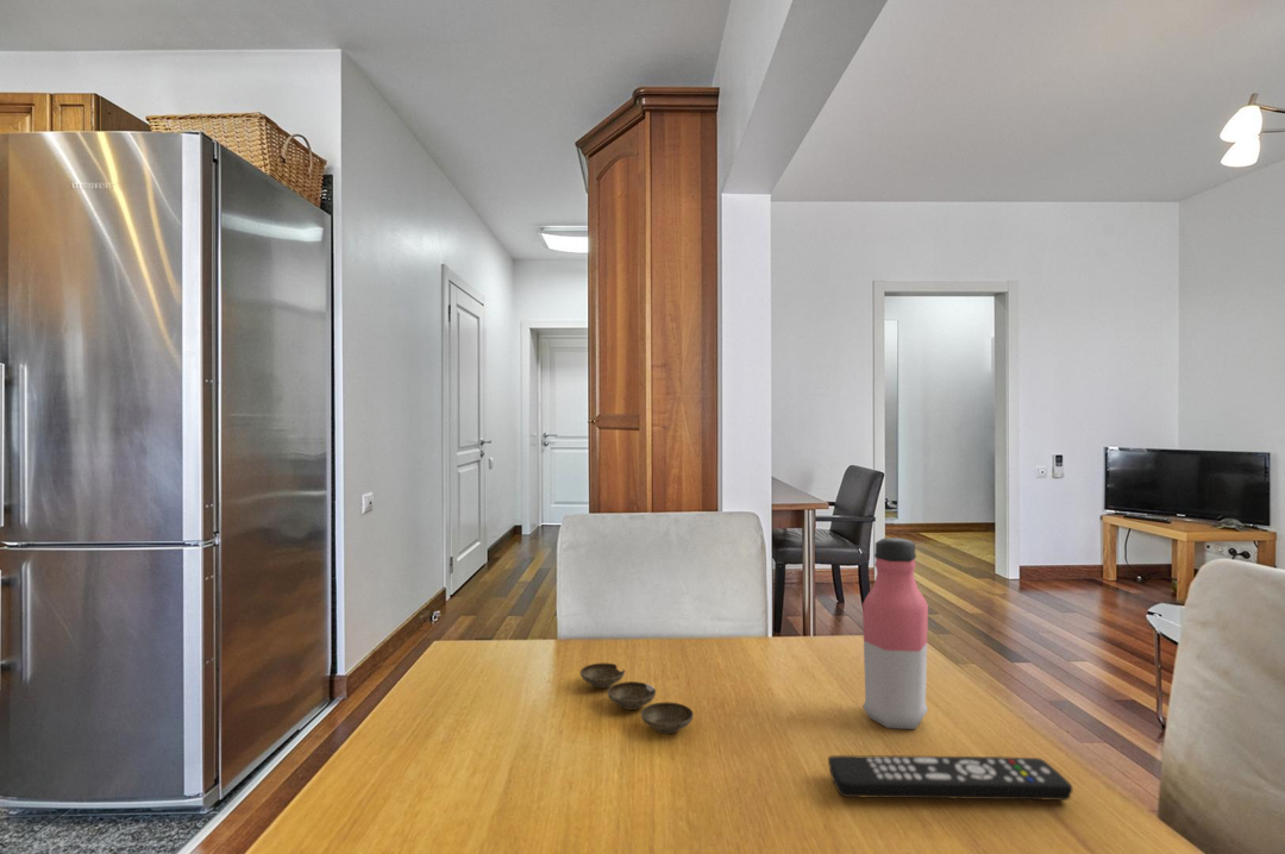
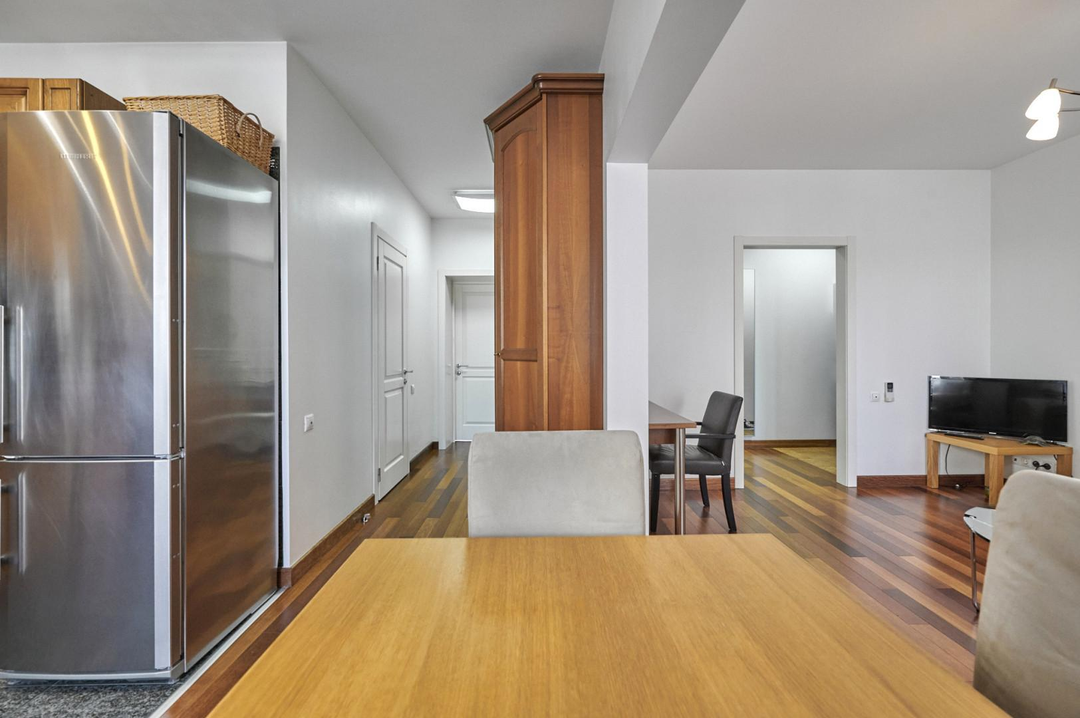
- remote control (945, 778)
- water bottle (895, 629)
- bowl (632, 697)
